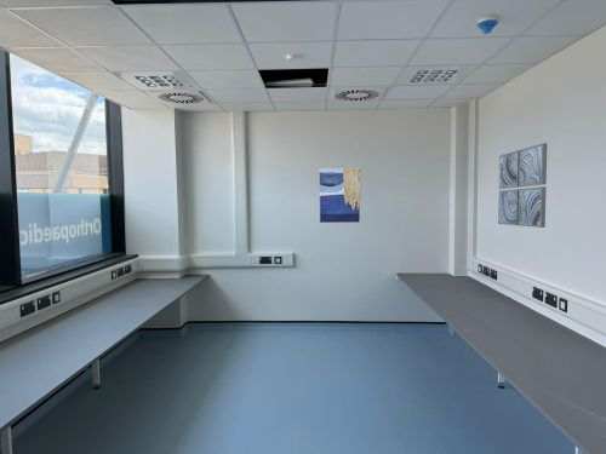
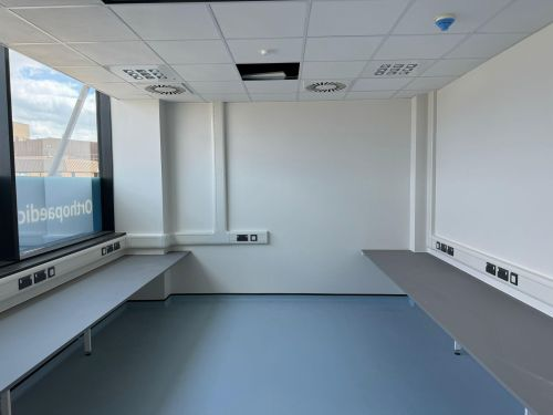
- wall art (519, 186)
- wall art (339, 195)
